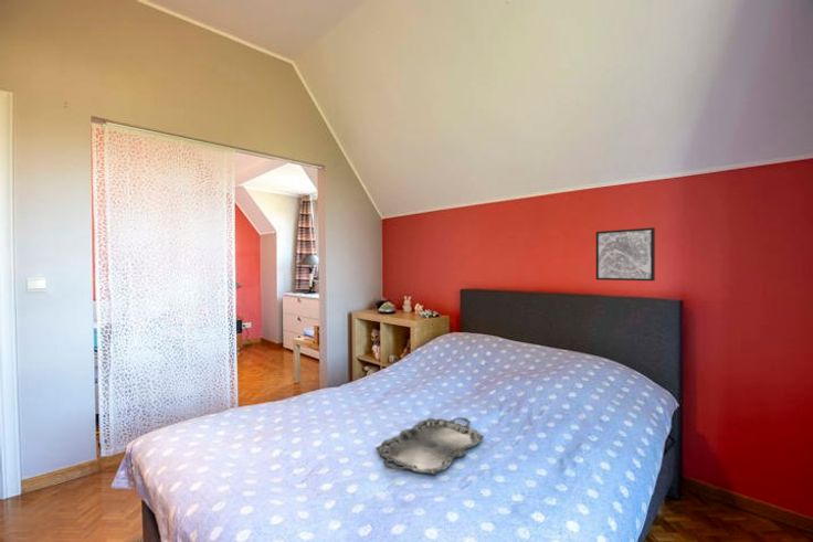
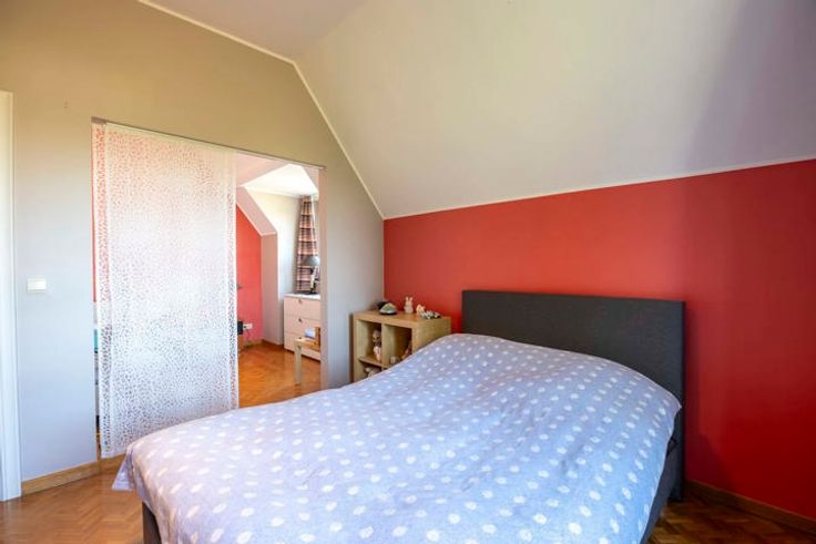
- serving tray (431, 442)
- wall art (624, 255)
